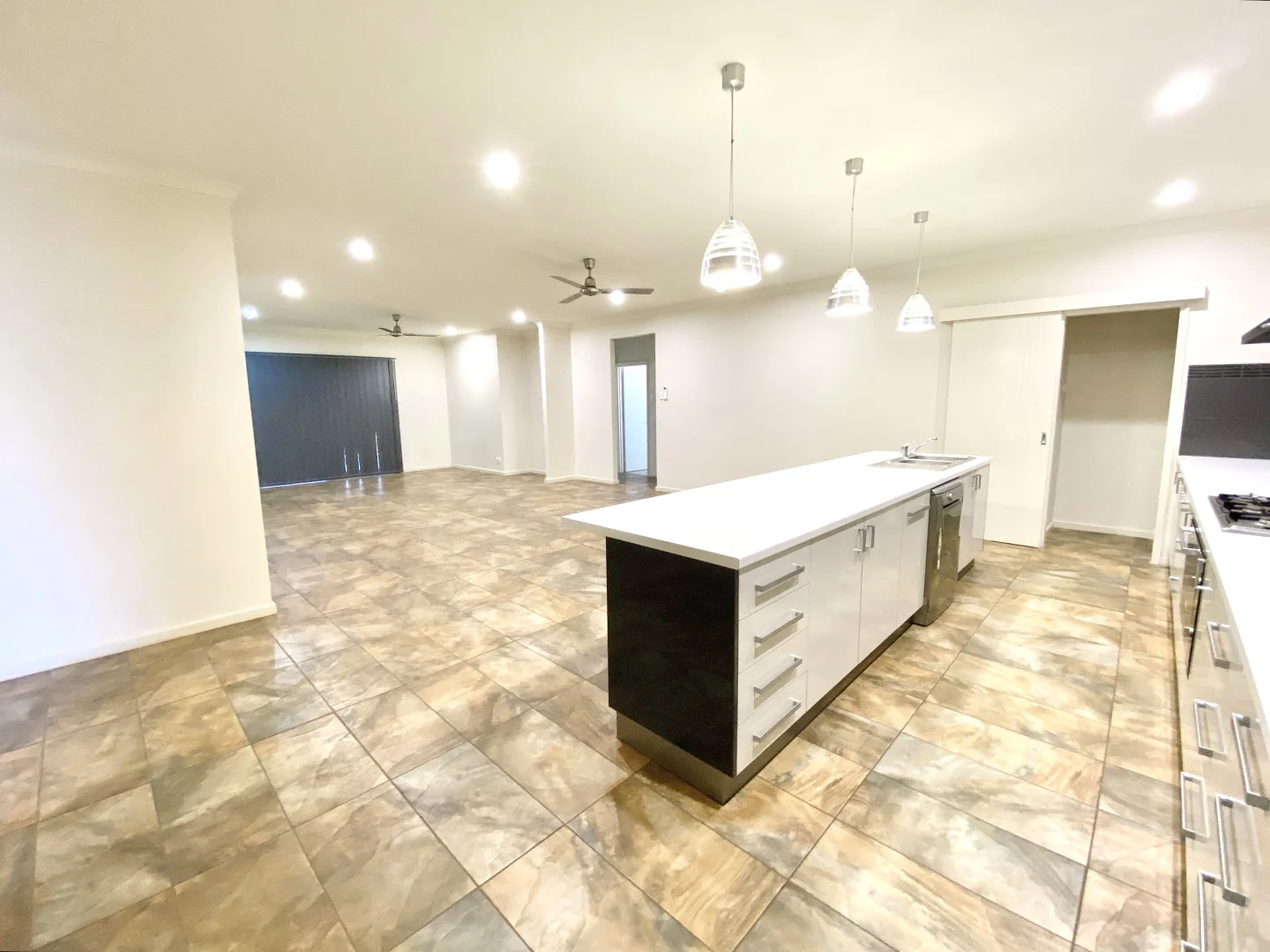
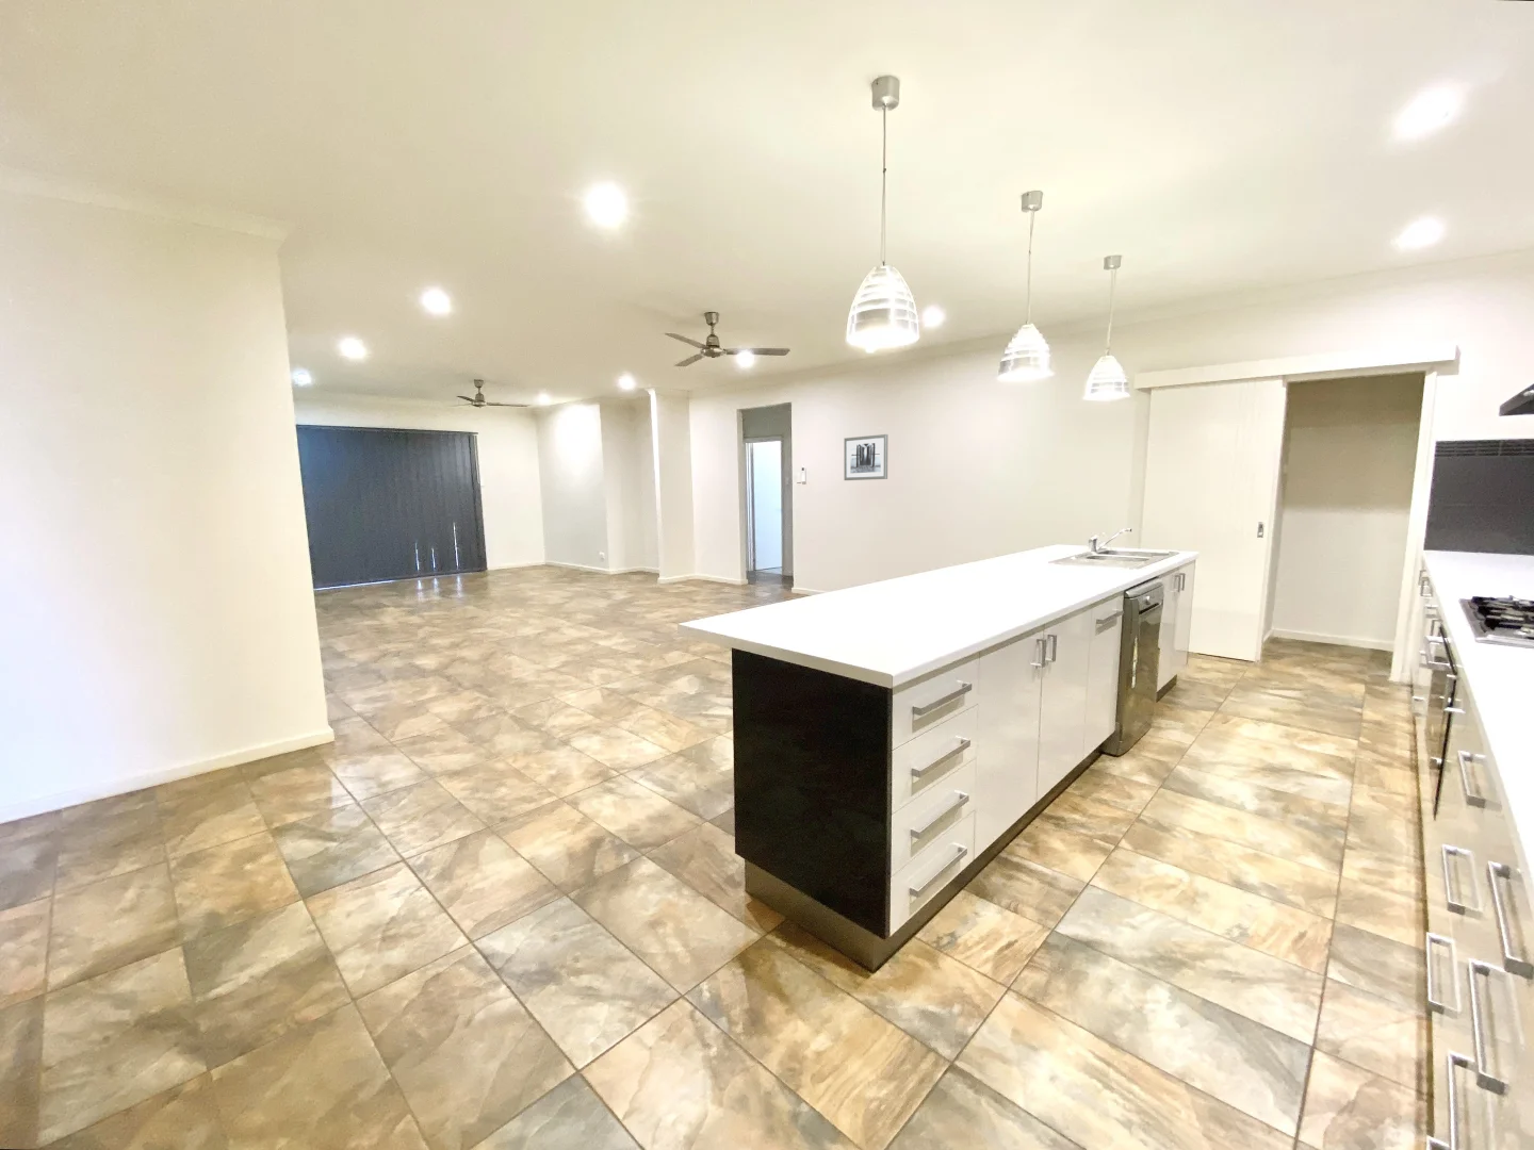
+ wall art (865, 458)
